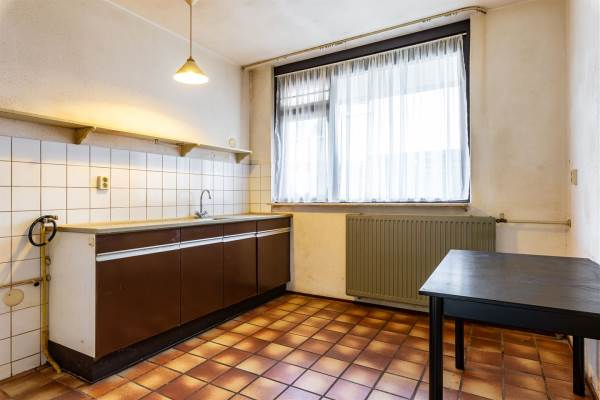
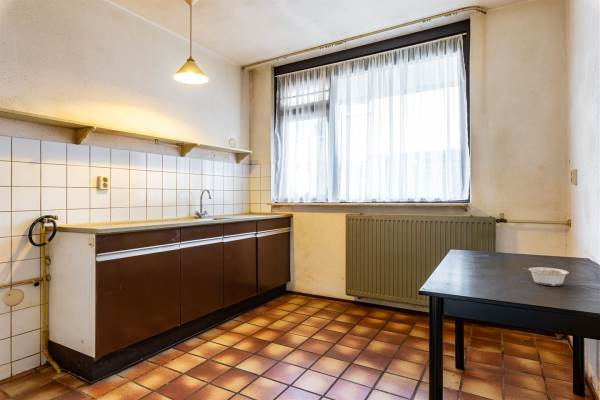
+ legume (547, 275)
